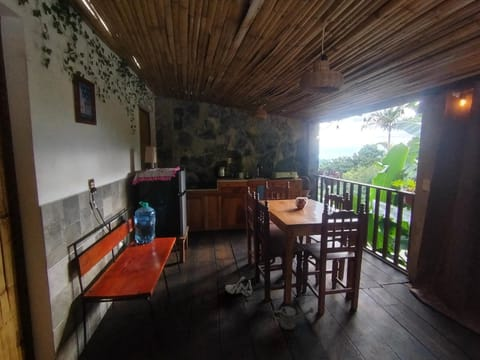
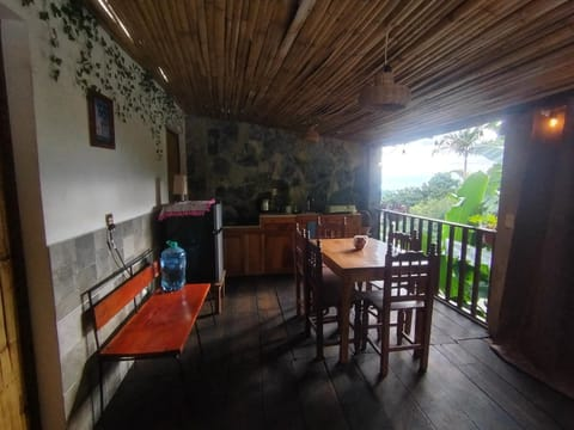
- watering can (292, 316)
- sneaker (238, 283)
